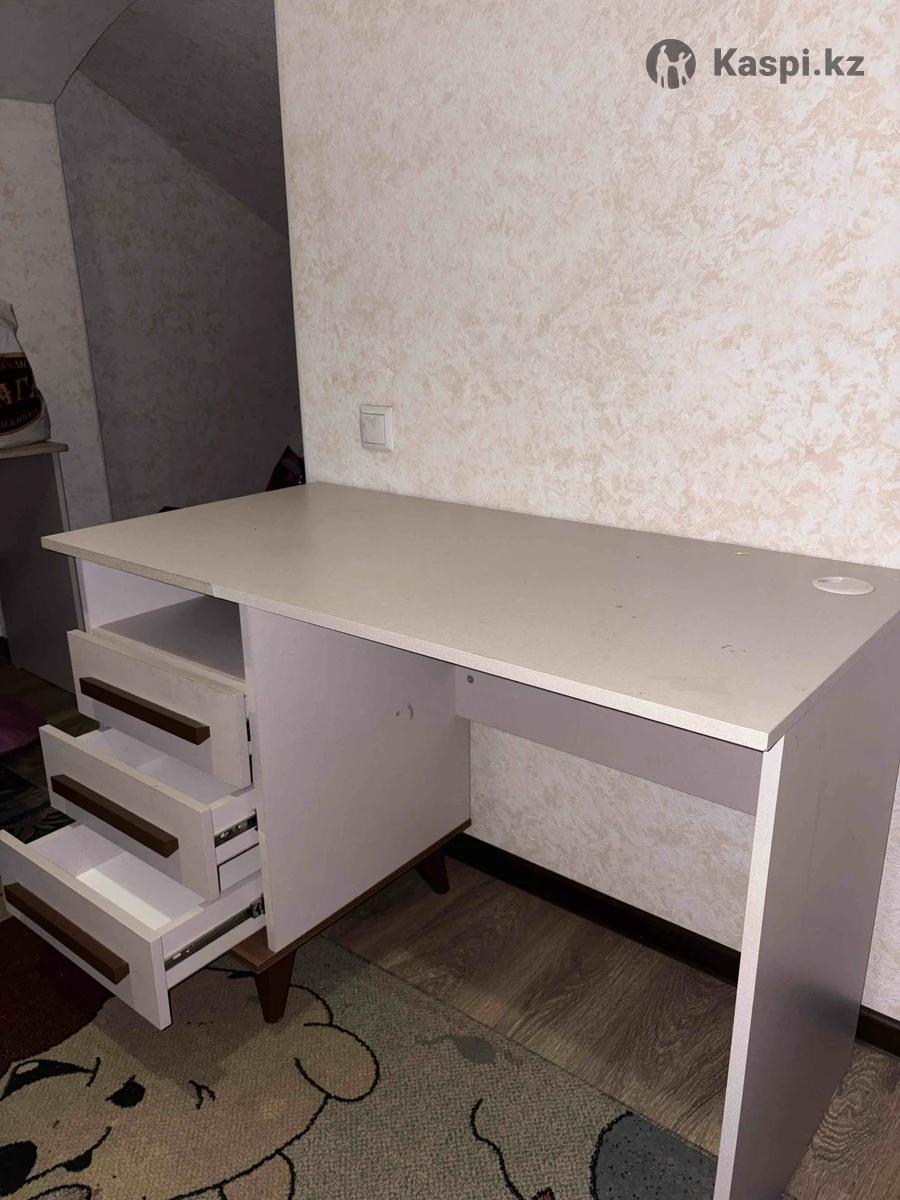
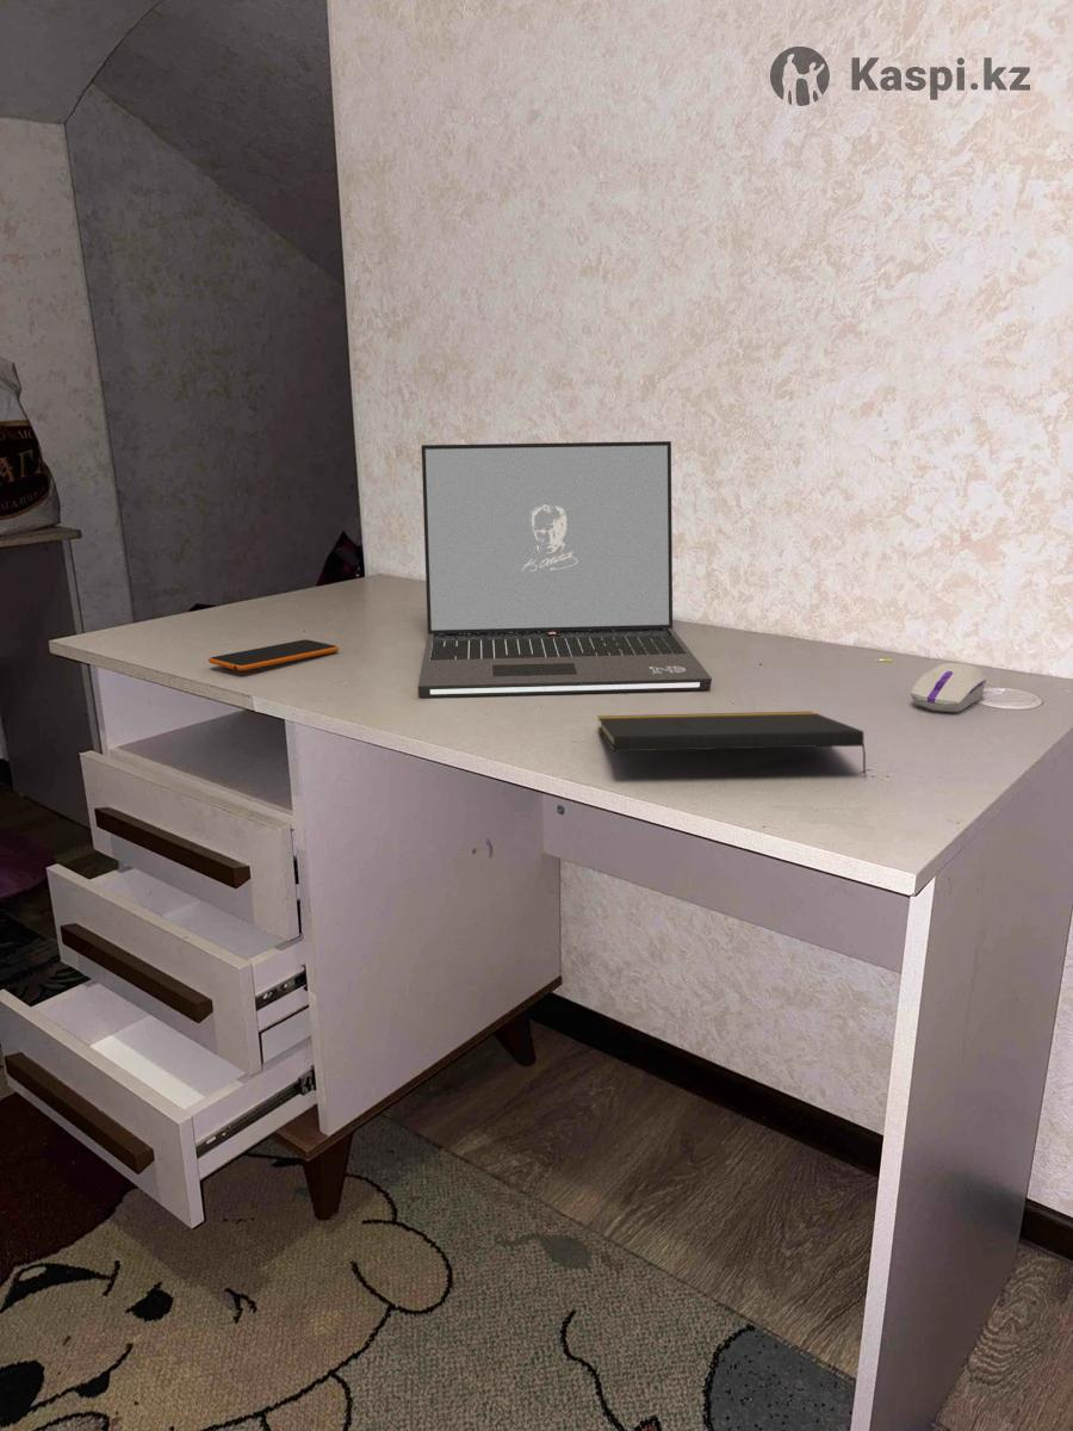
+ computer mouse (951, 683)
+ notepad (720, 730)
+ smartphone (274, 653)
+ laptop (554, 558)
